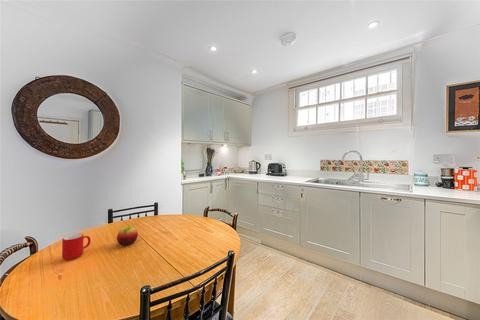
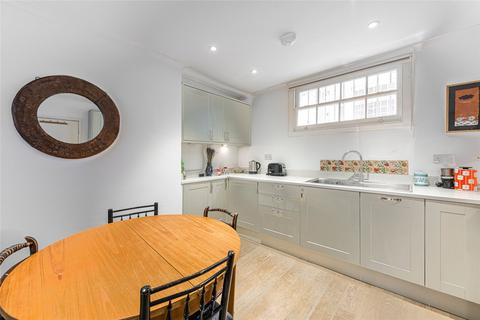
- cup (77, 245)
- fruit (127, 235)
